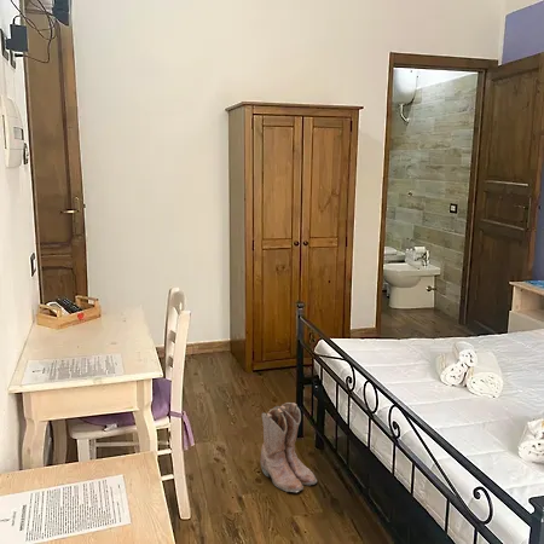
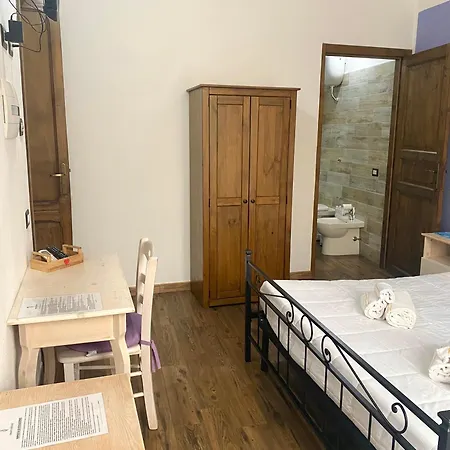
- boots (289, 444)
